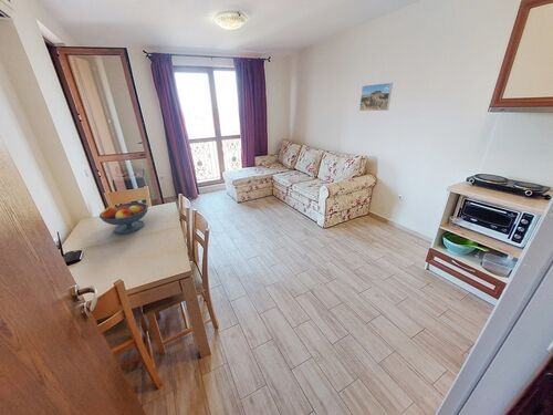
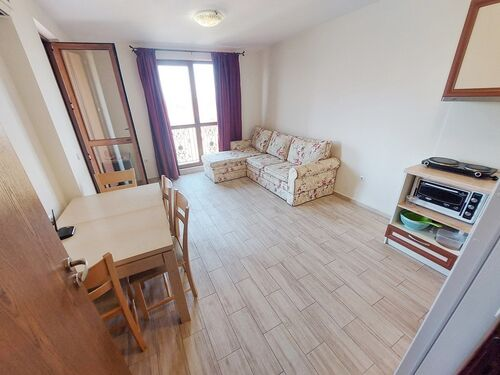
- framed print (374, 97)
- fruit bowl (126, 216)
